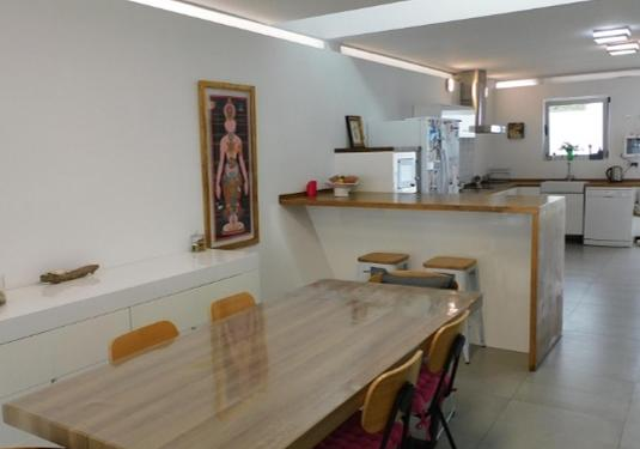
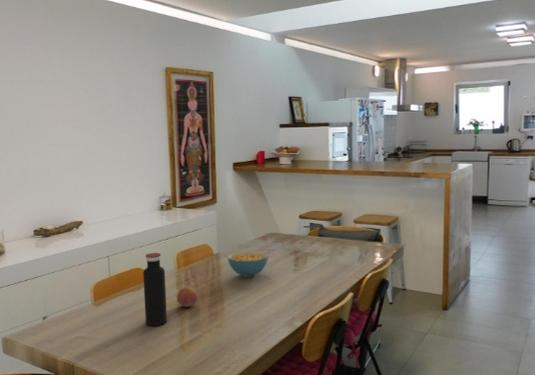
+ cereal bowl (248, 265)
+ fruit (187, 296)
+ water bottle (154, 288)
